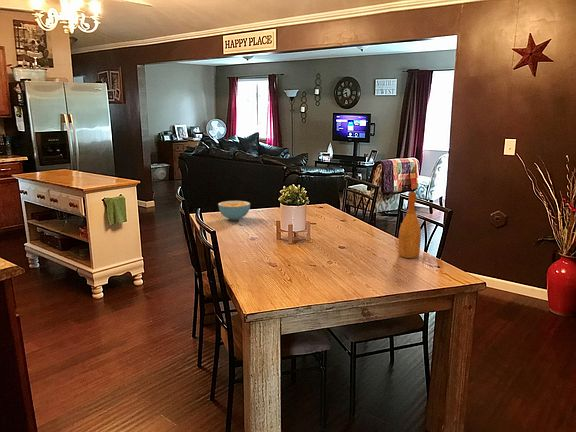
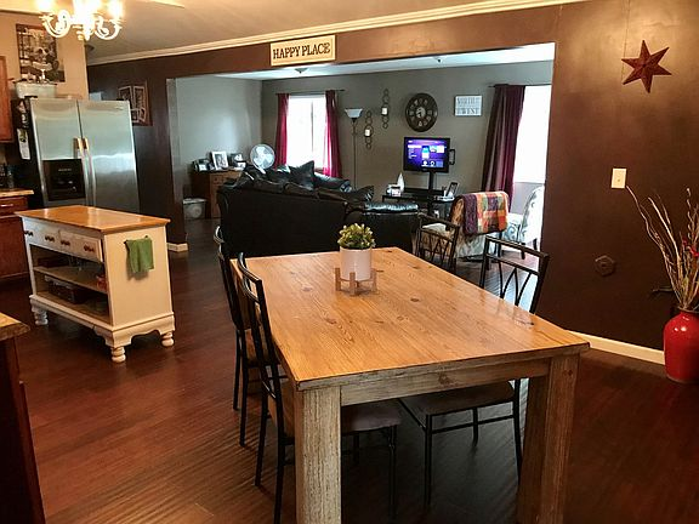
- cereal bowl (234, 211)
- wine bottle (410, 224)
